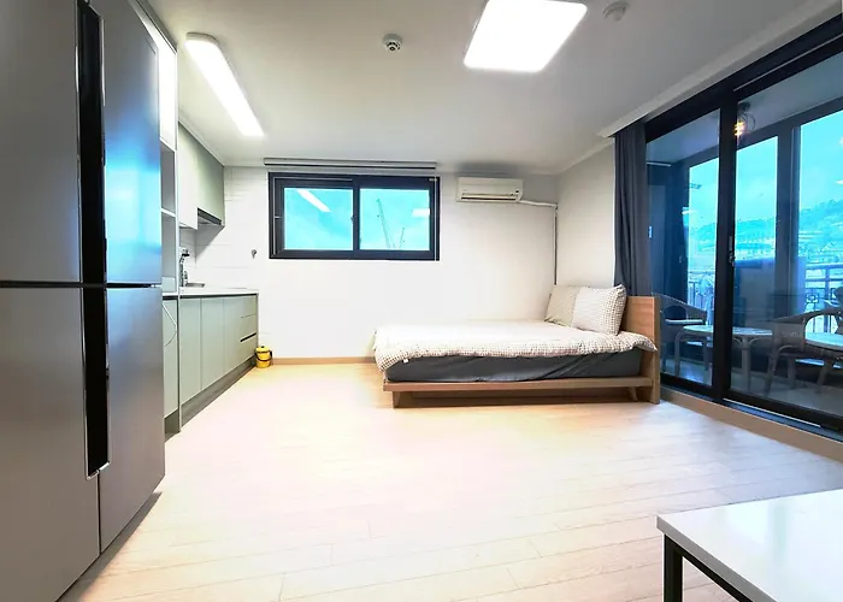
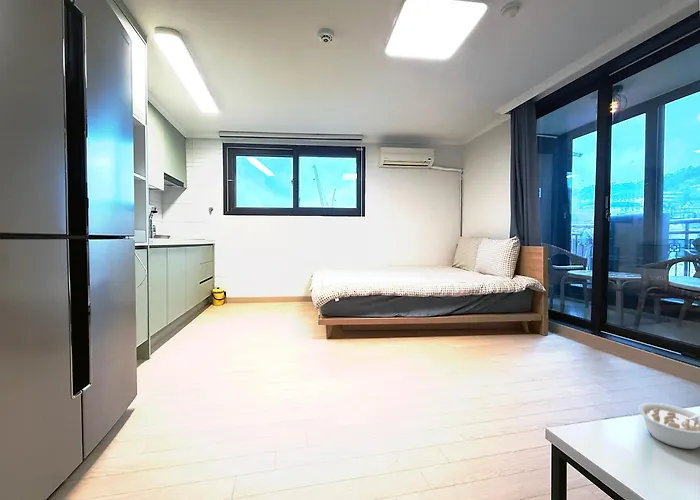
+ legume (673, 423)
